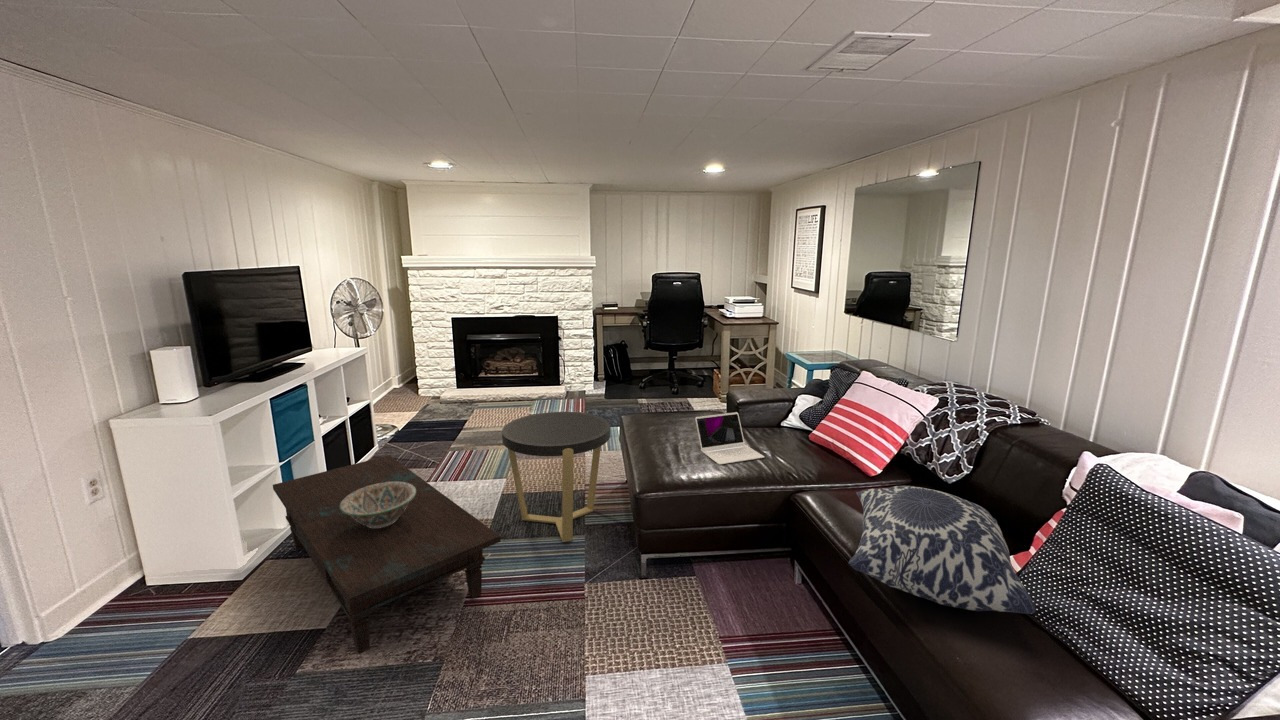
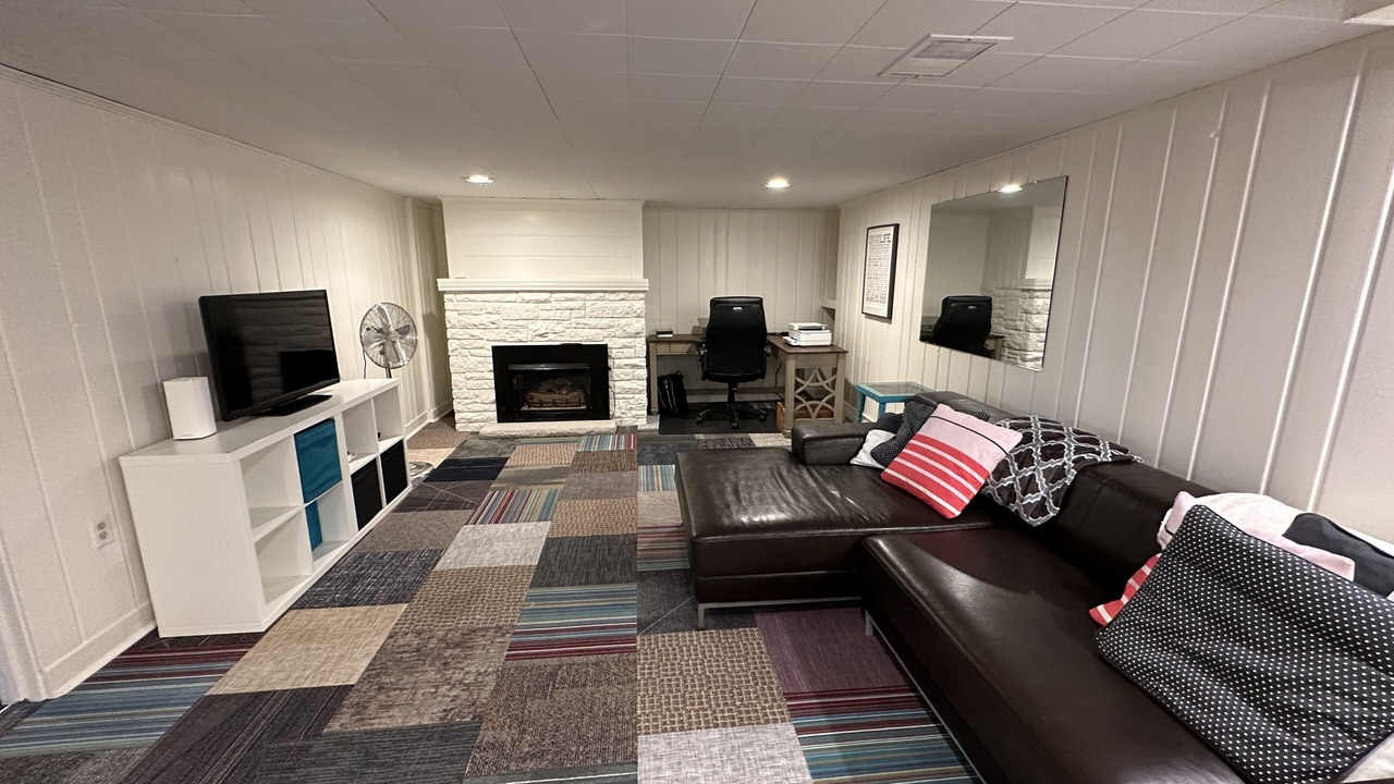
- decorative bowl (380, 508)
- cushion (929, 541)
- laptop (728, 435)
- coffee table (378, 539)
- side table (562, 477)
